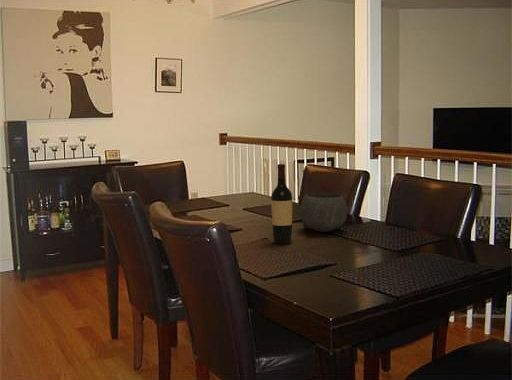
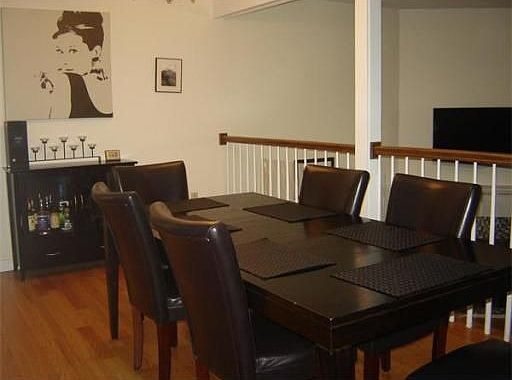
- wine bottle (281, 203)
- bowl (323, 213)
